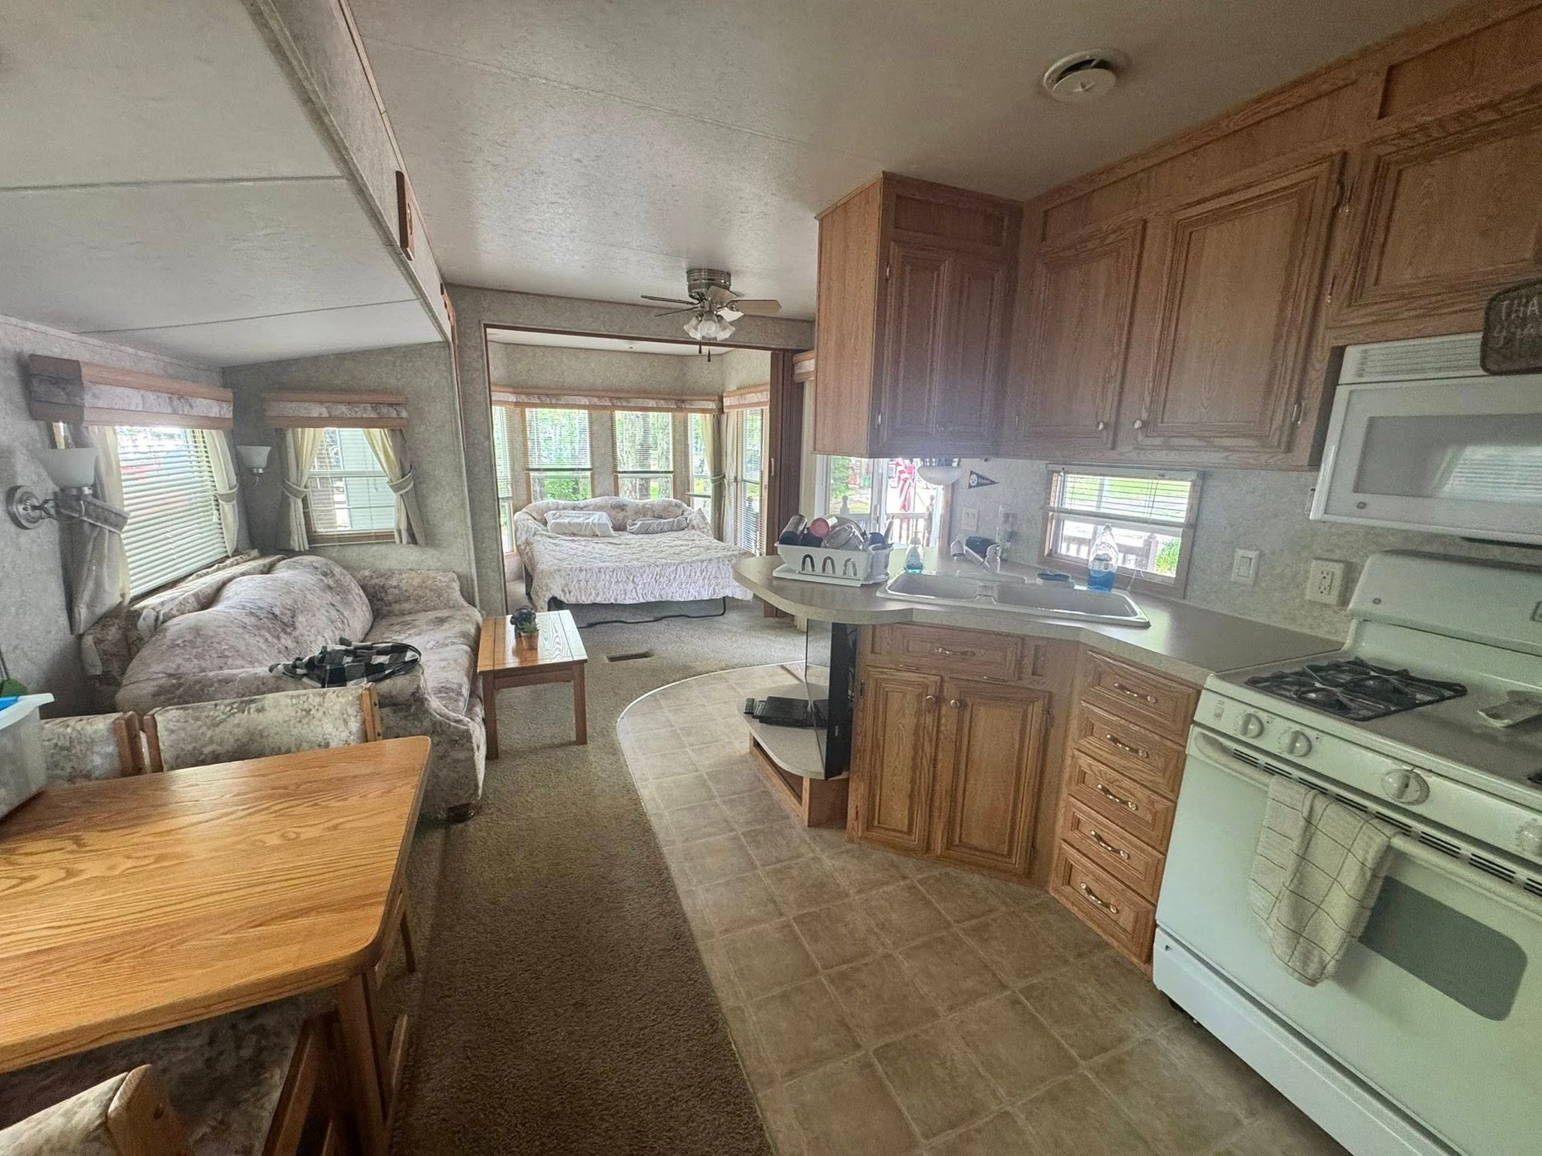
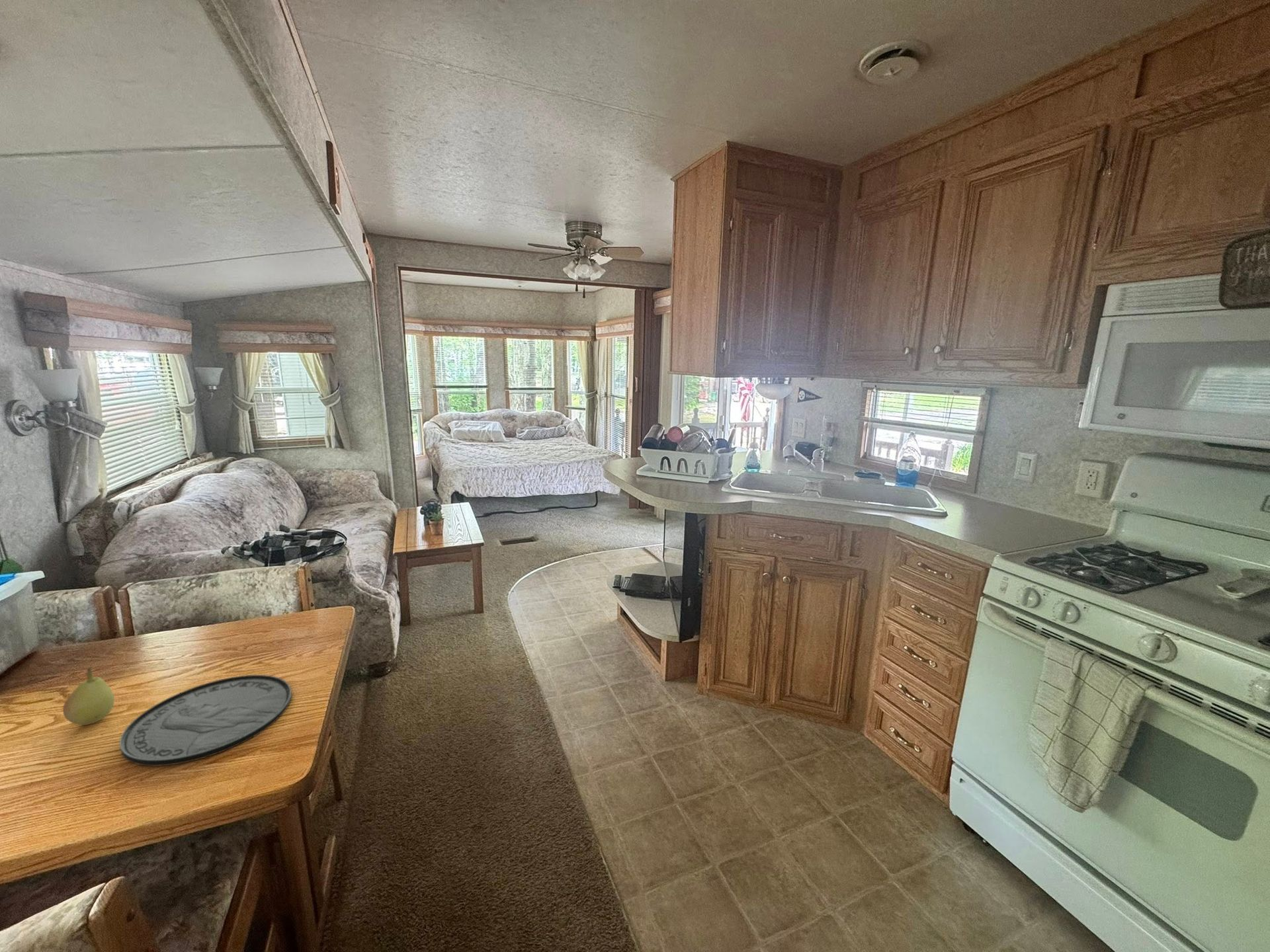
+ fruit (88, 694)
+ plate (212, 715)
